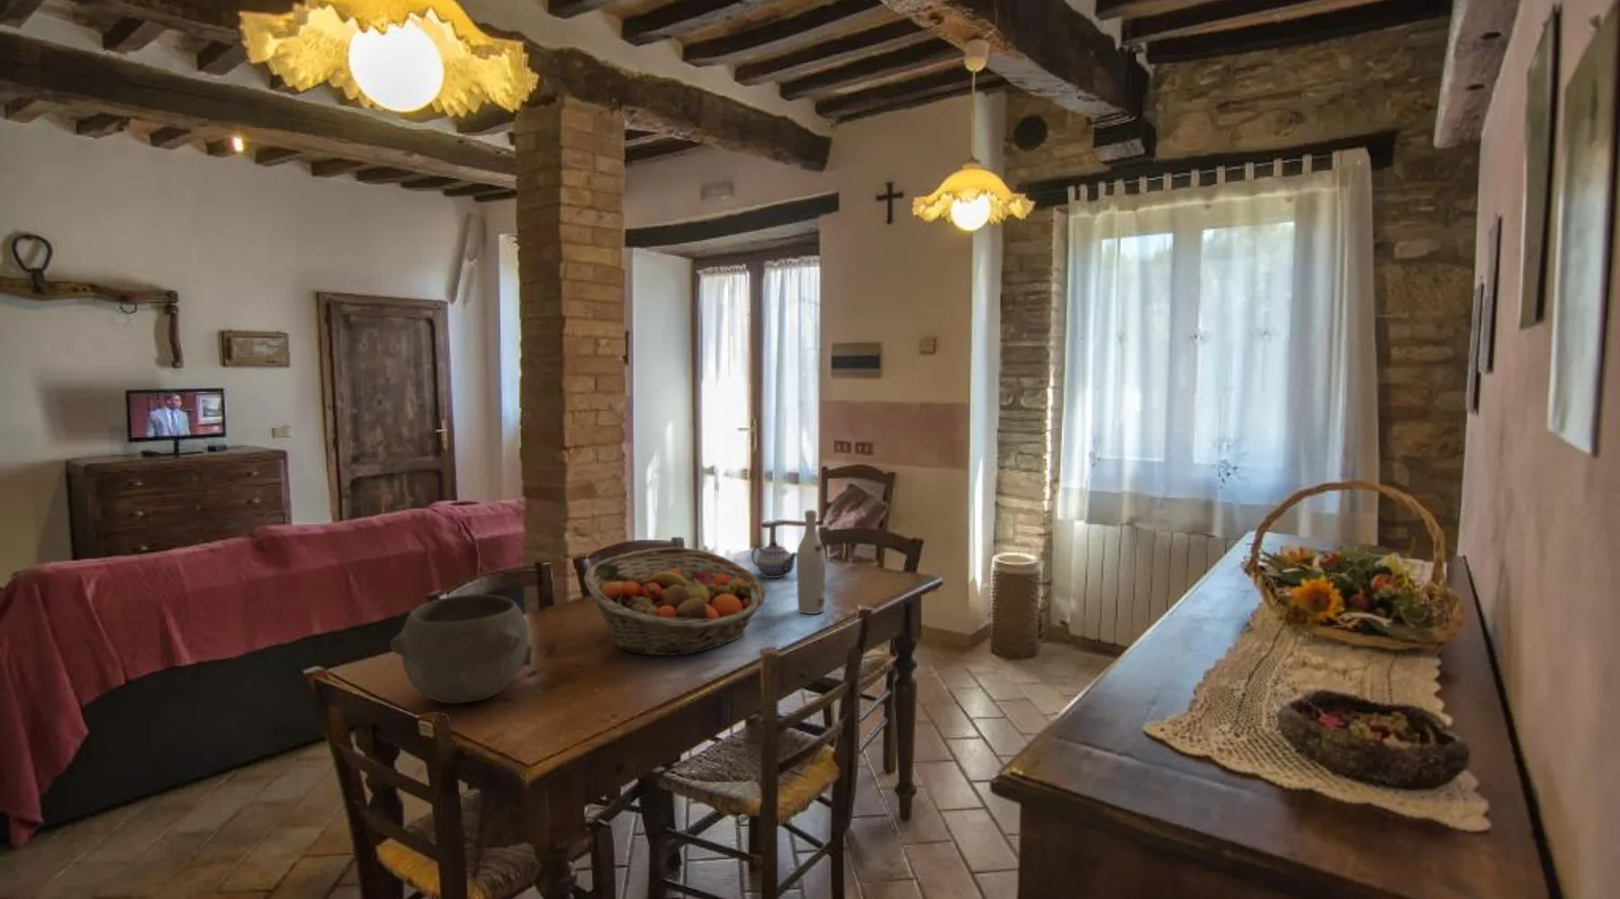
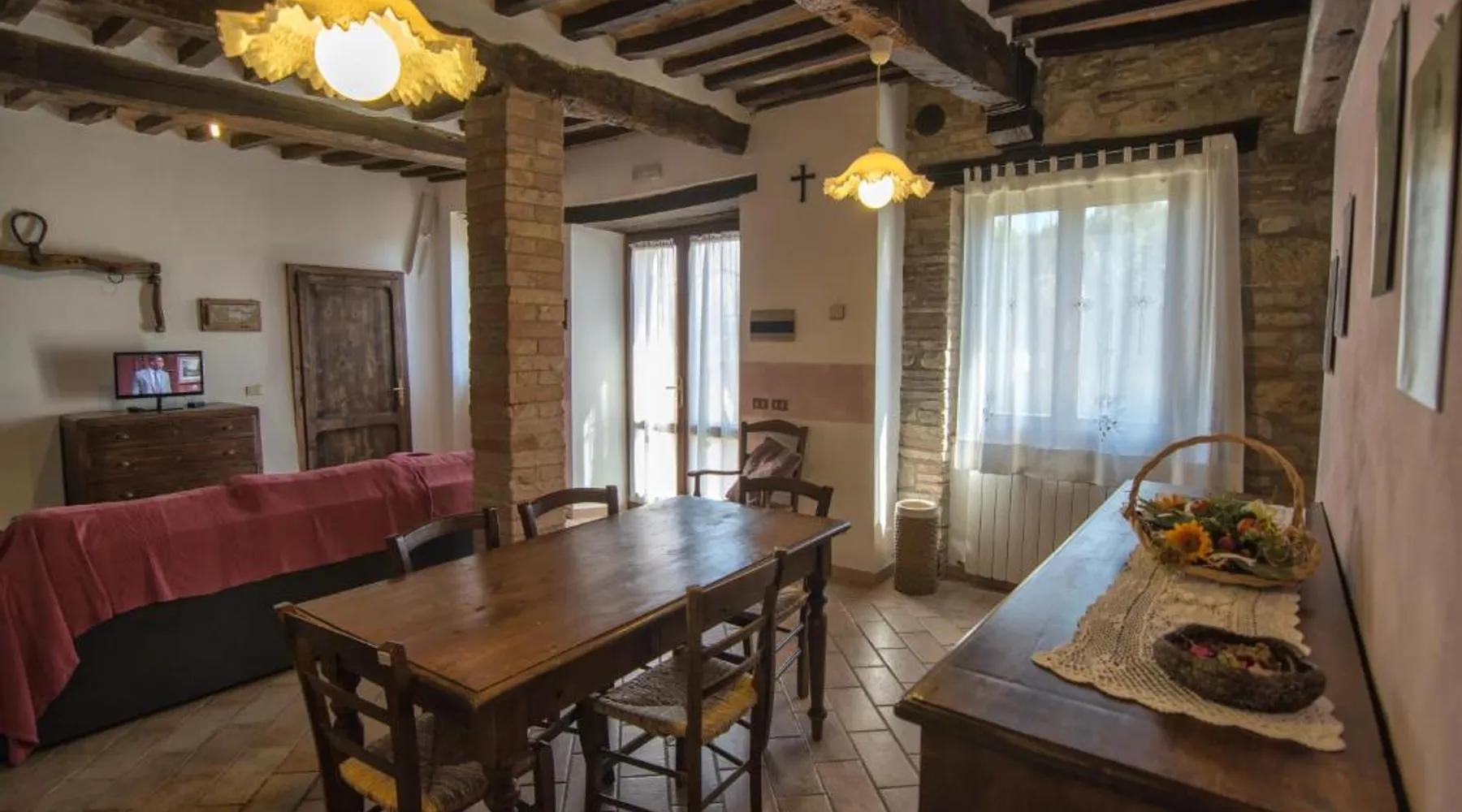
- teapot (775, 558)
- wine bottle (811, 560)
- fruit basket (677, 597)
- bowl (466, 649)
